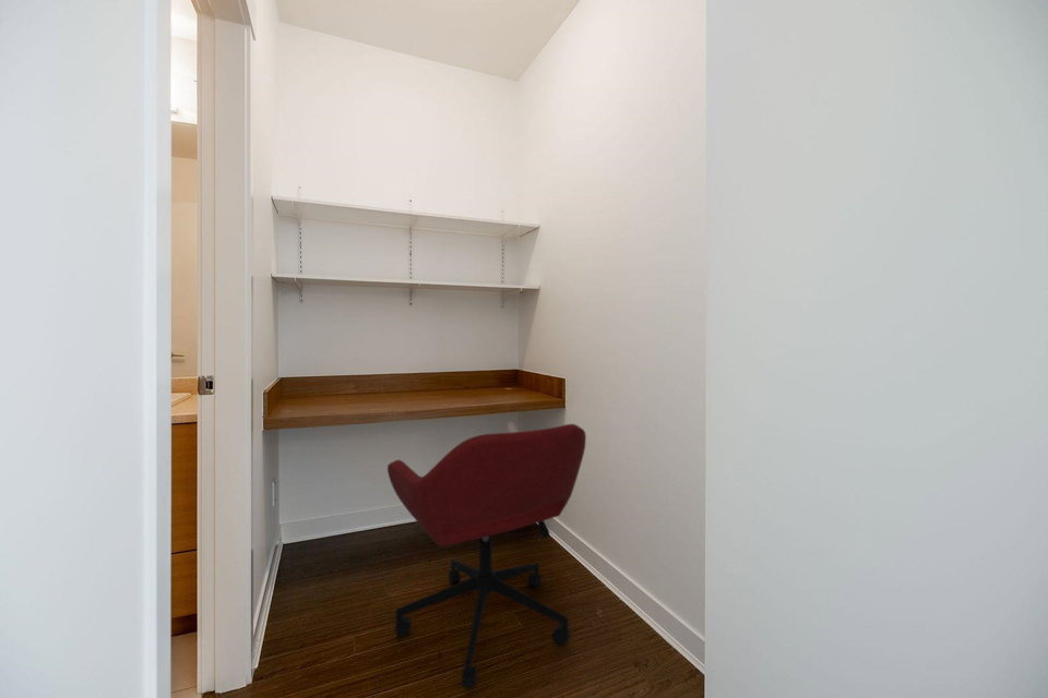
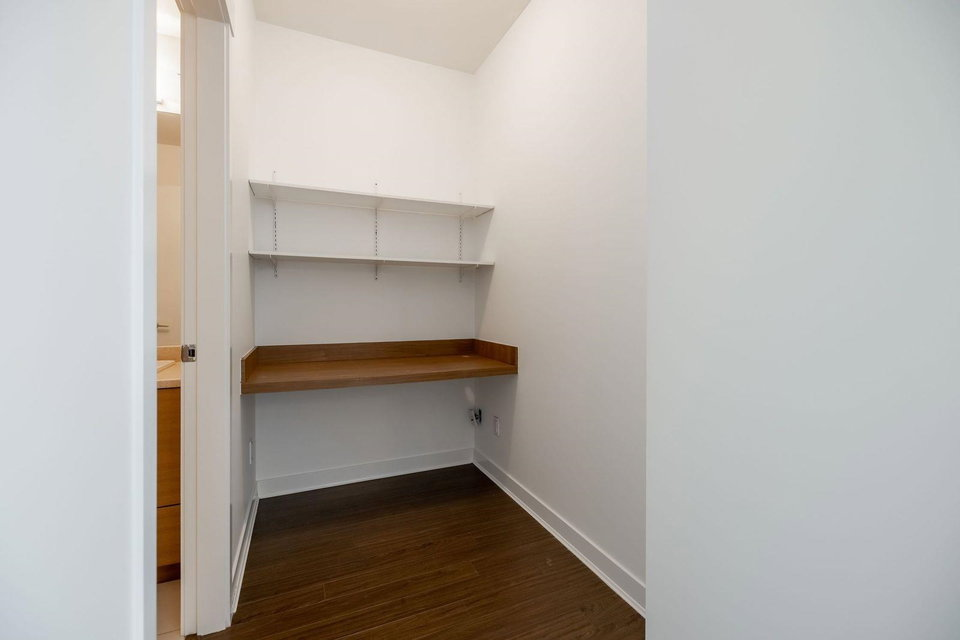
- office chair (487, 519)
